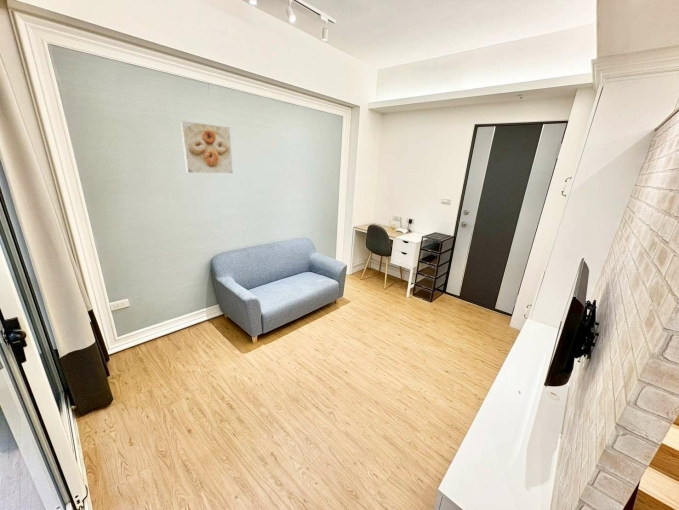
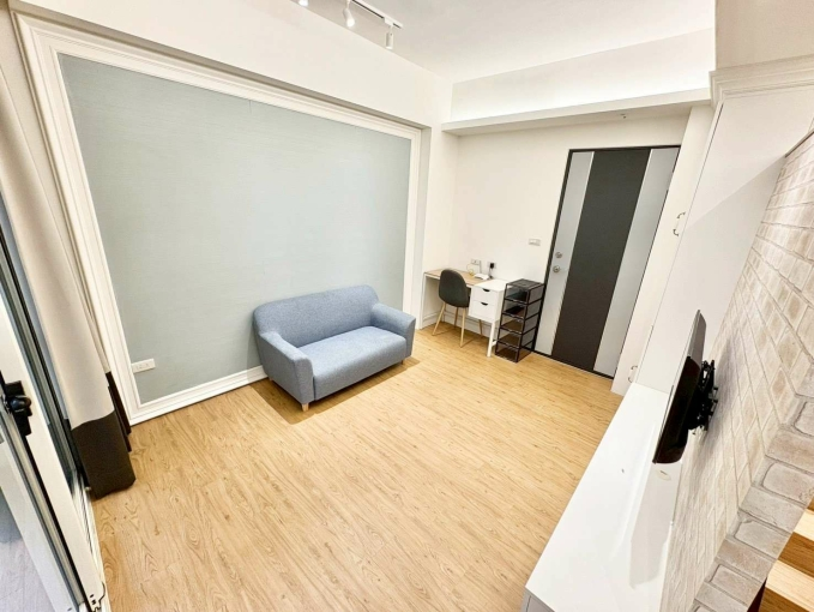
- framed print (208, 149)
